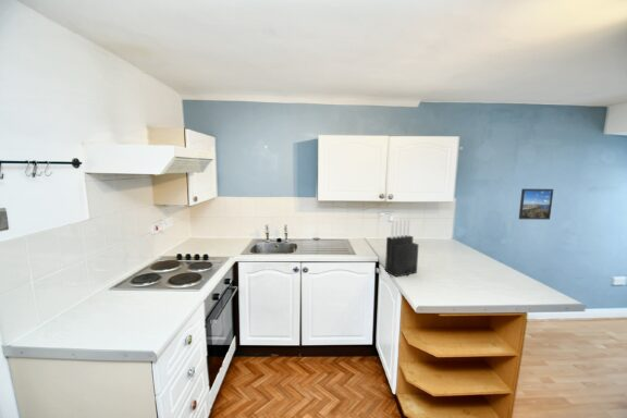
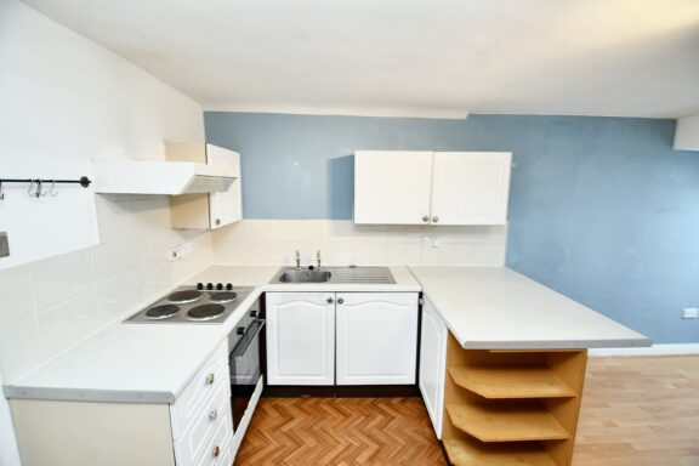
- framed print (536, 204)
- knife block (403, 246)
